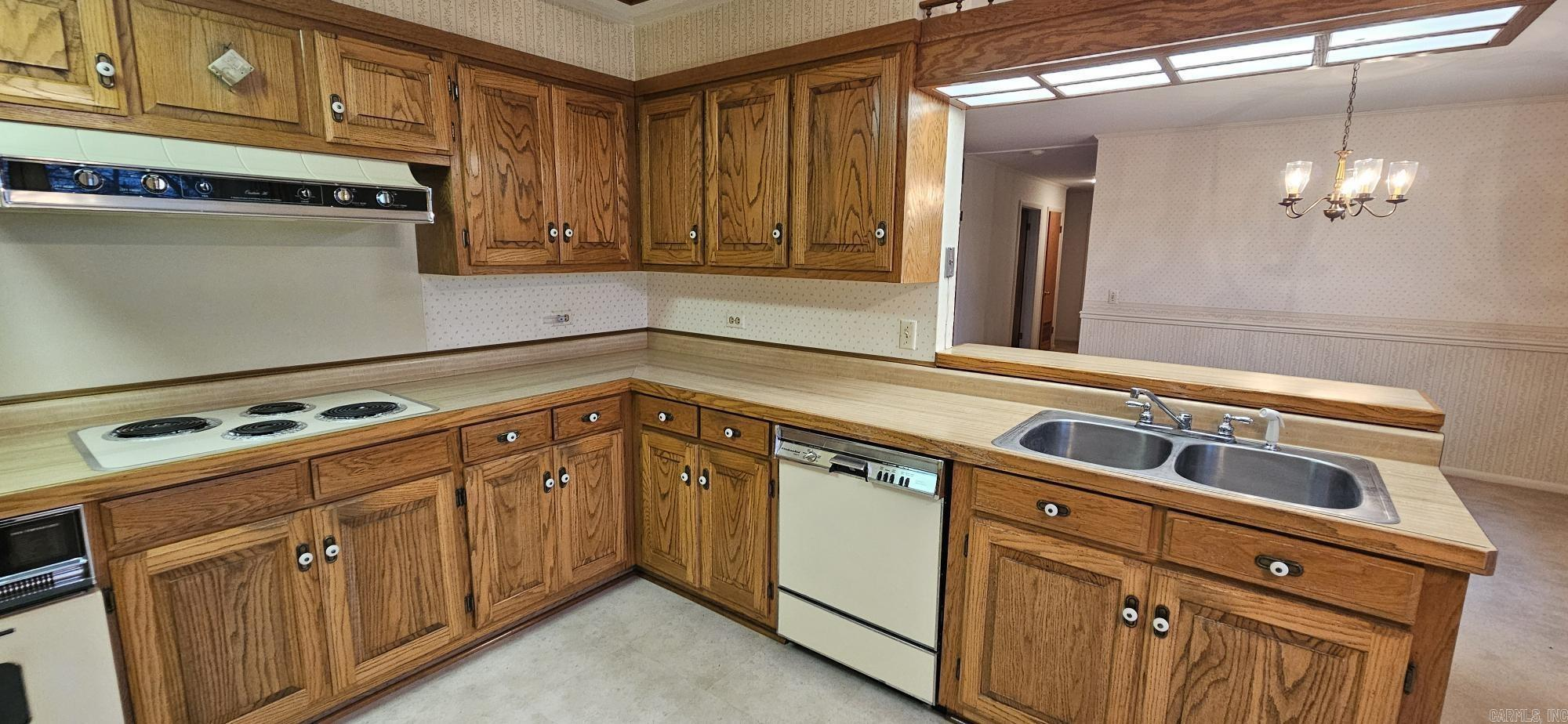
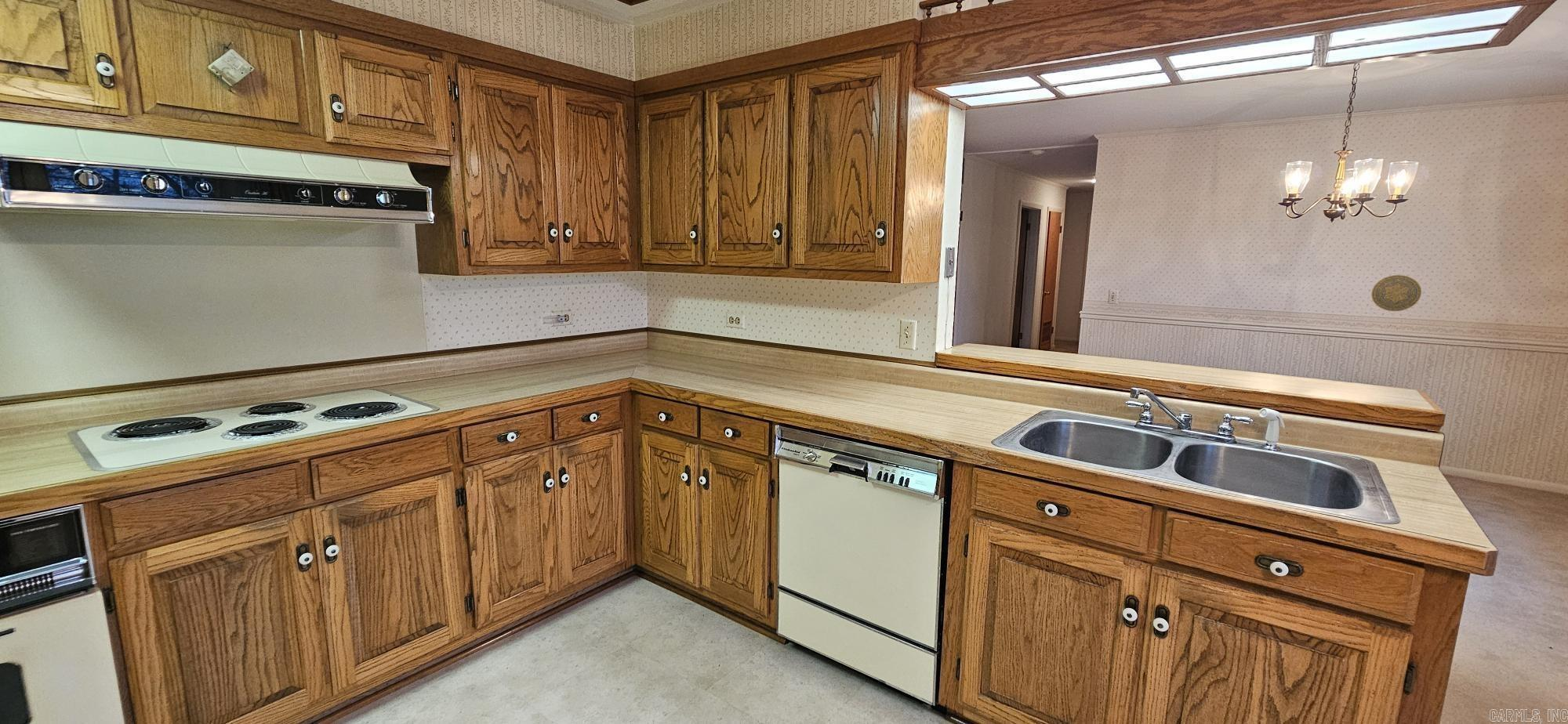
+ decorative plate (1396, 293)
